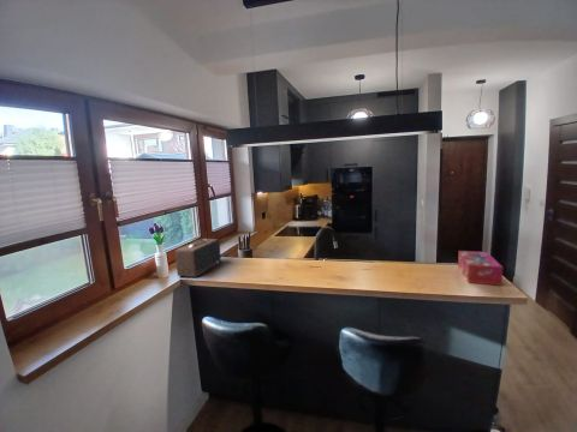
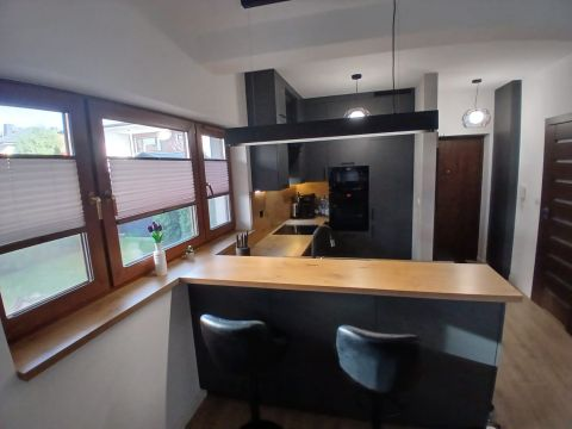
- speaker (200, 254)
- tissue box (477, 266)
